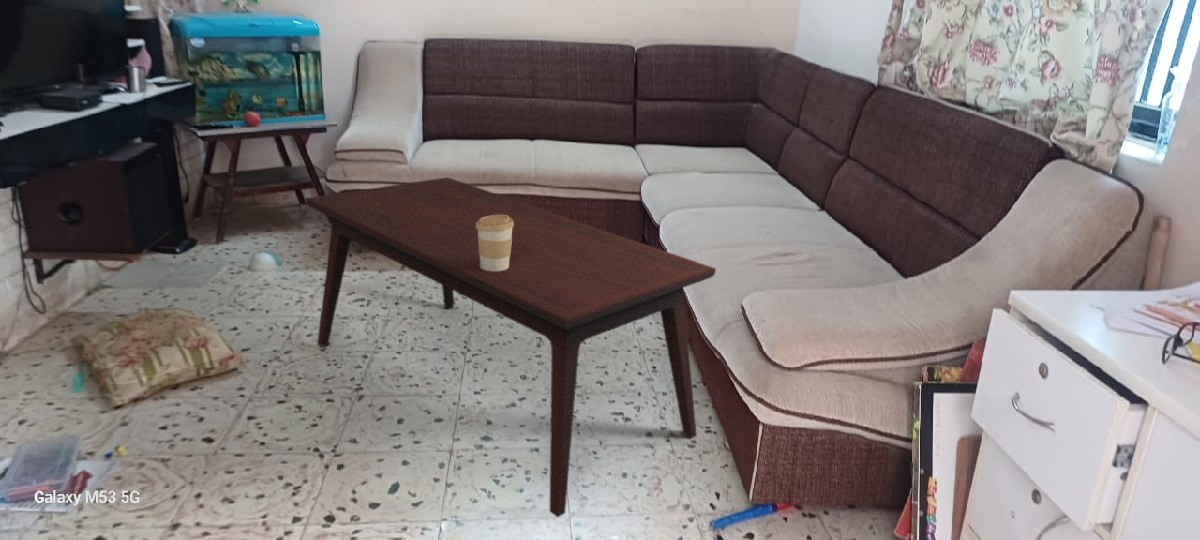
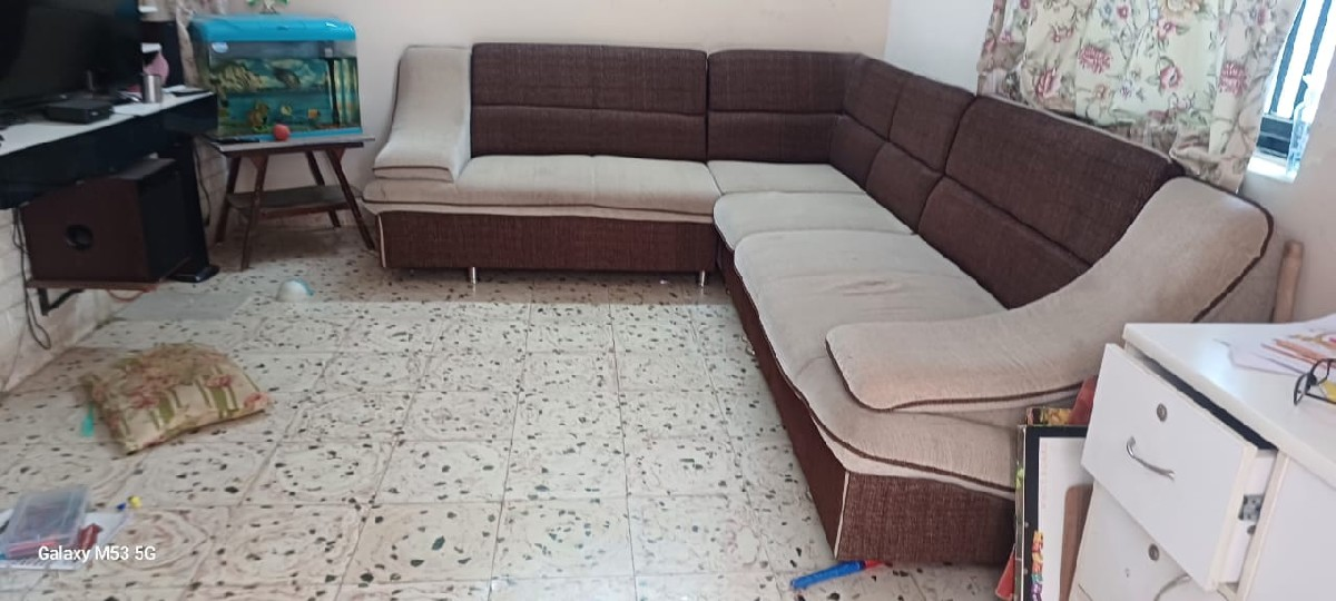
- coffee cup (494, 240)
- coffee table (491, 309)
